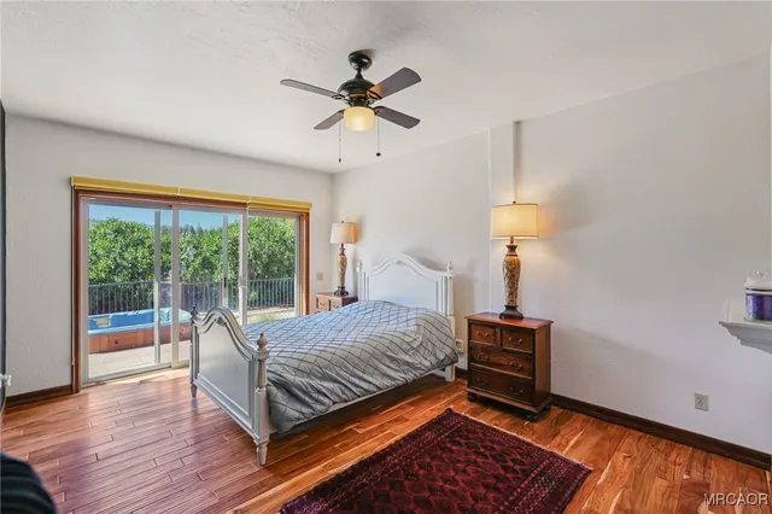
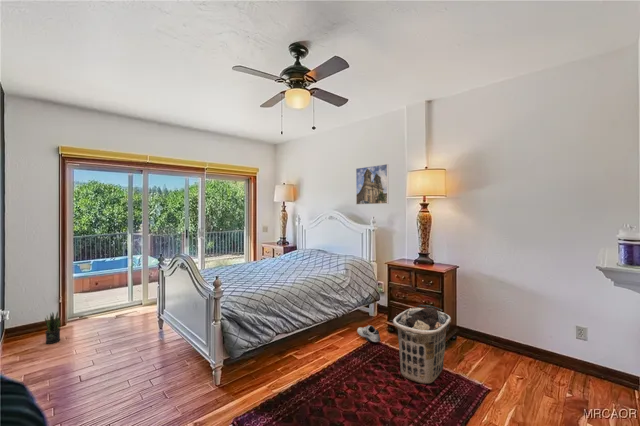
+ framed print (371, 185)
+ shoe (368, 332)
+ clothes hamper (422, 339)
+ potted plant (53, 327)
